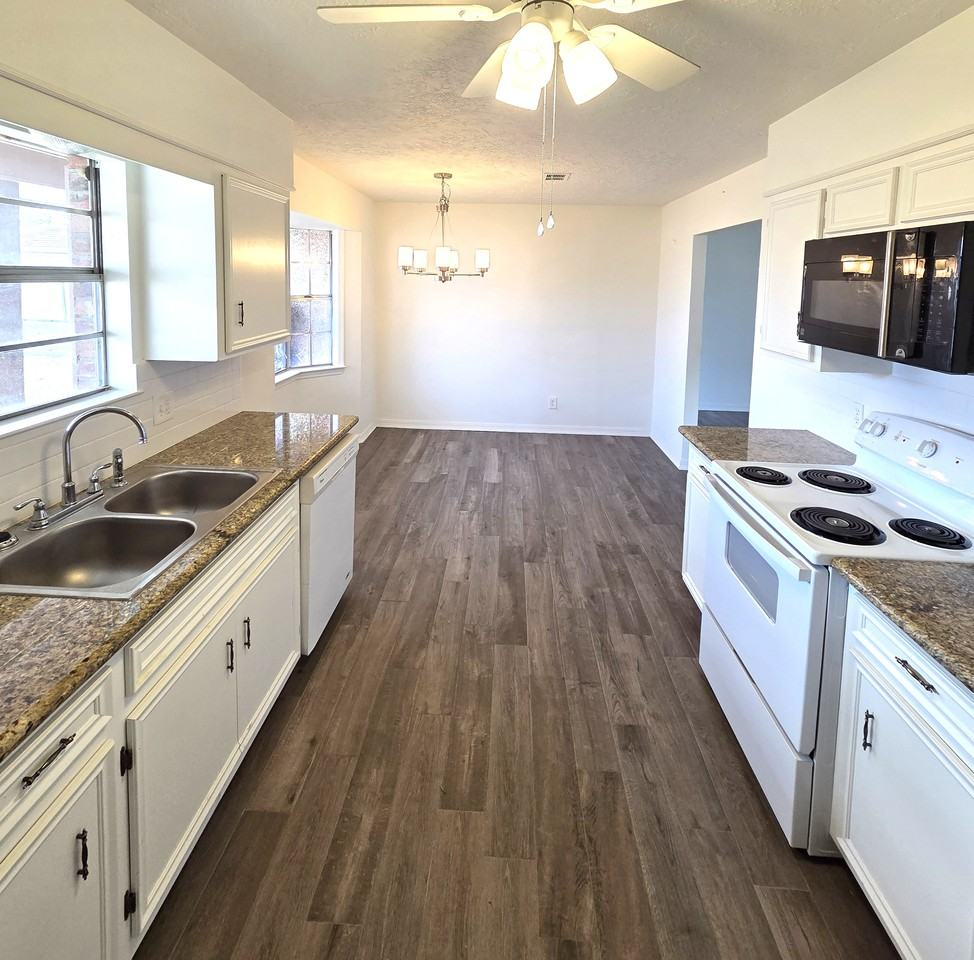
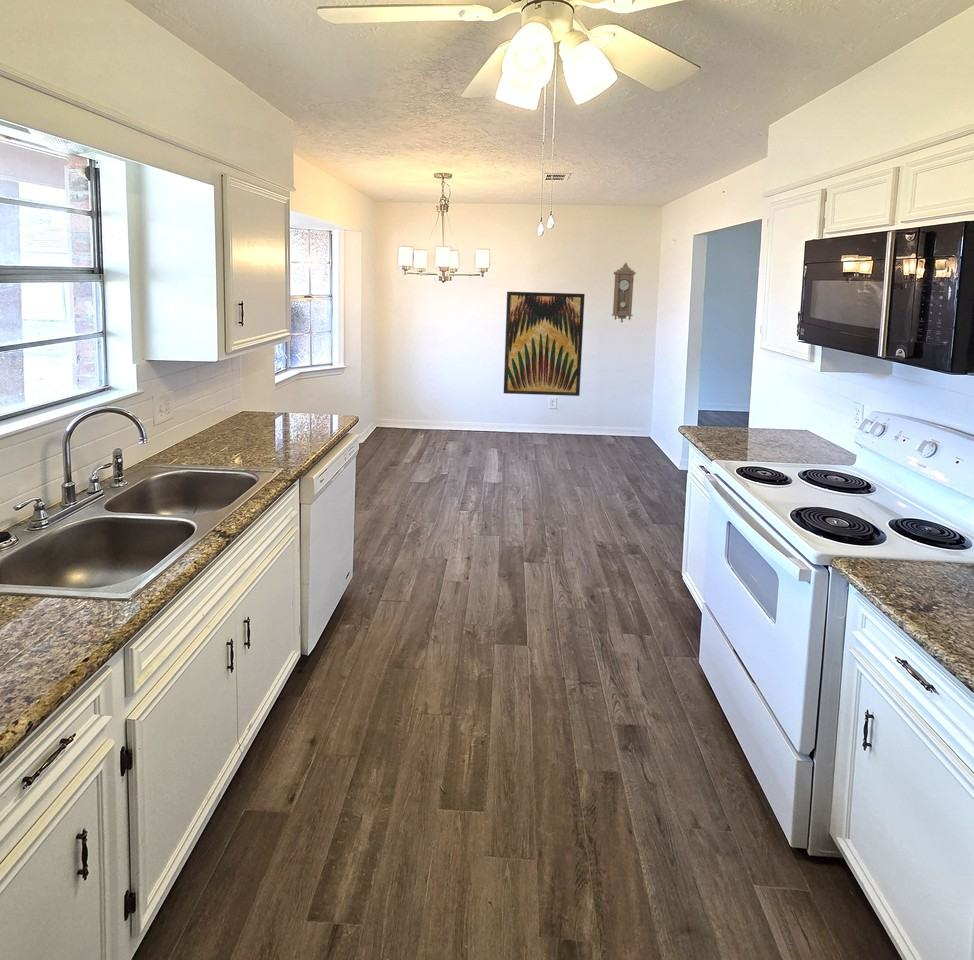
+ pendulum clock (623, 293)
+ wall art (543, 344)
